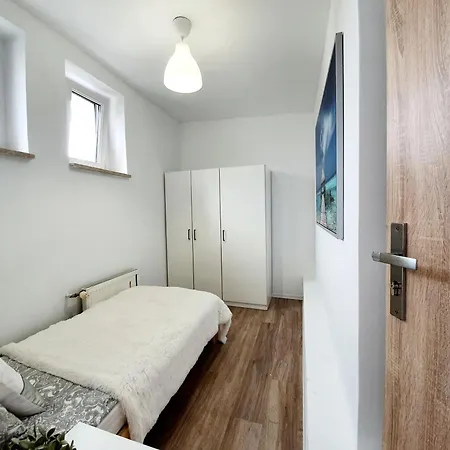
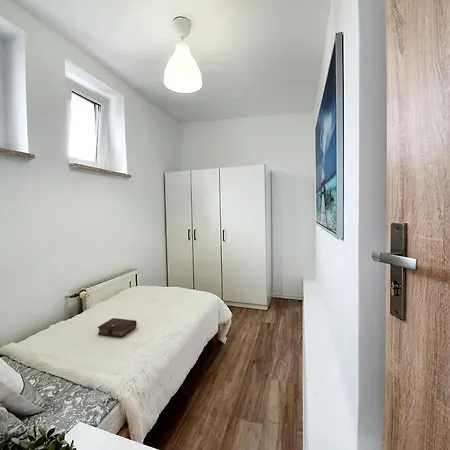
+ book (113, 326)
